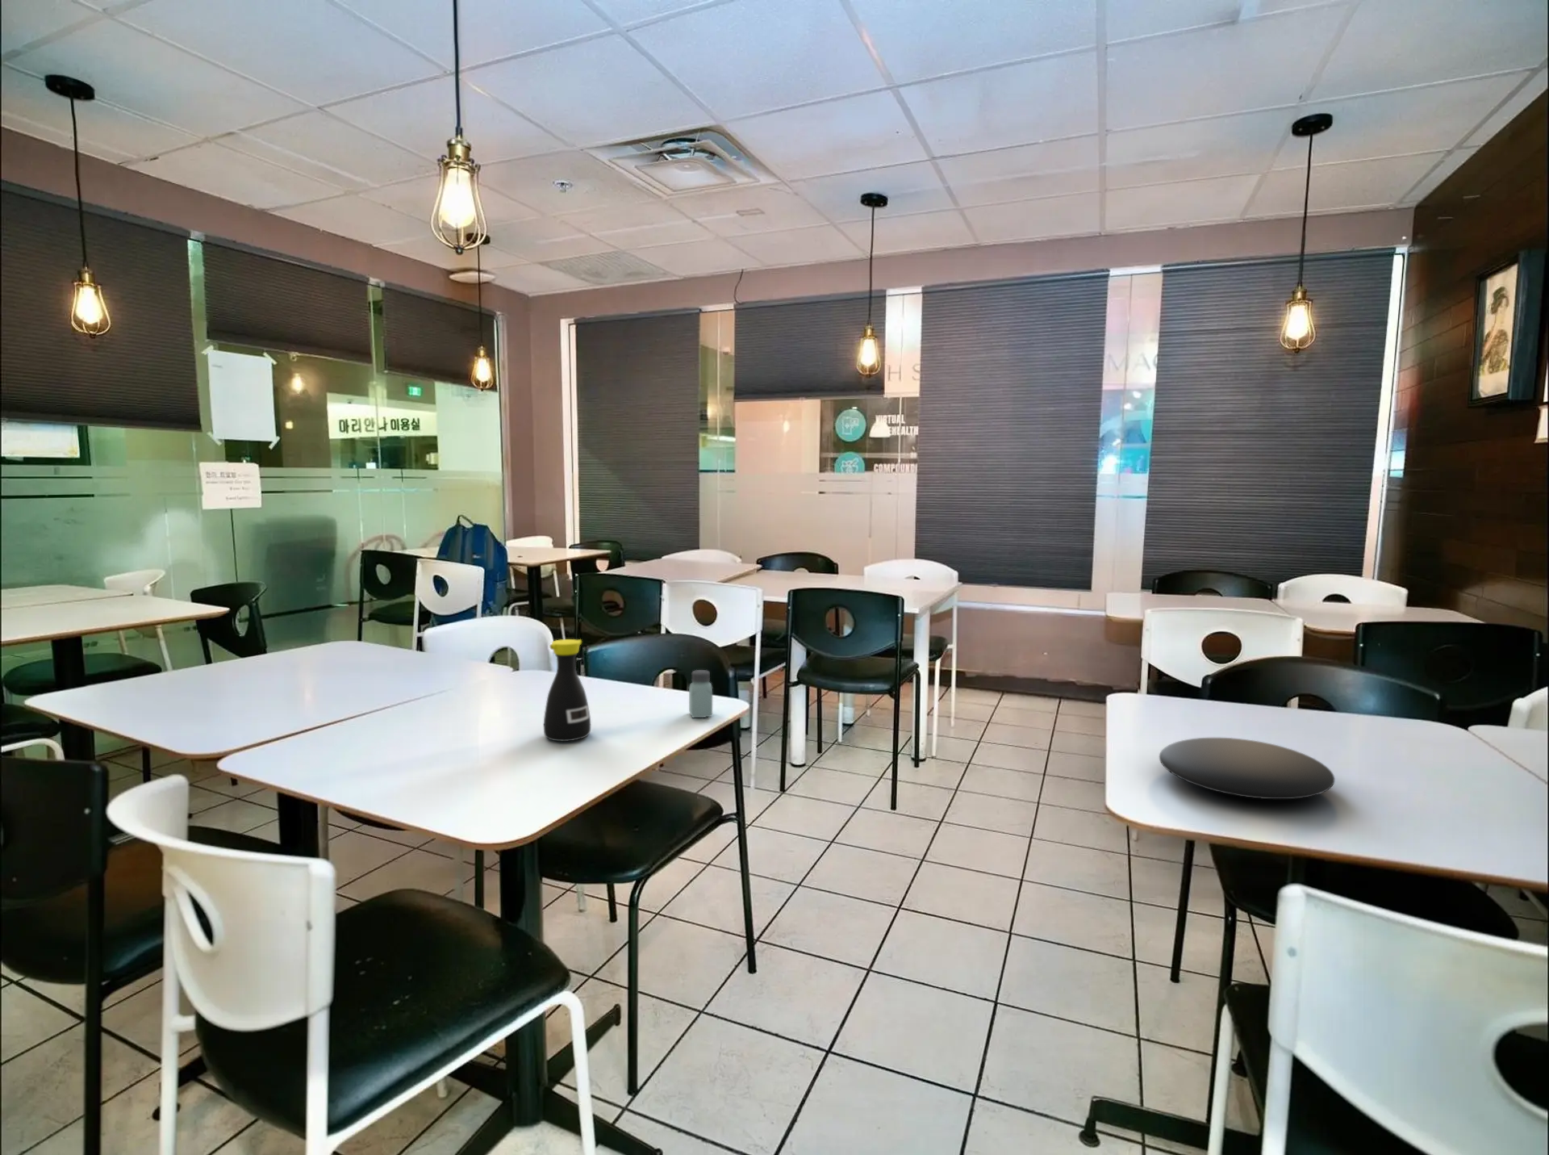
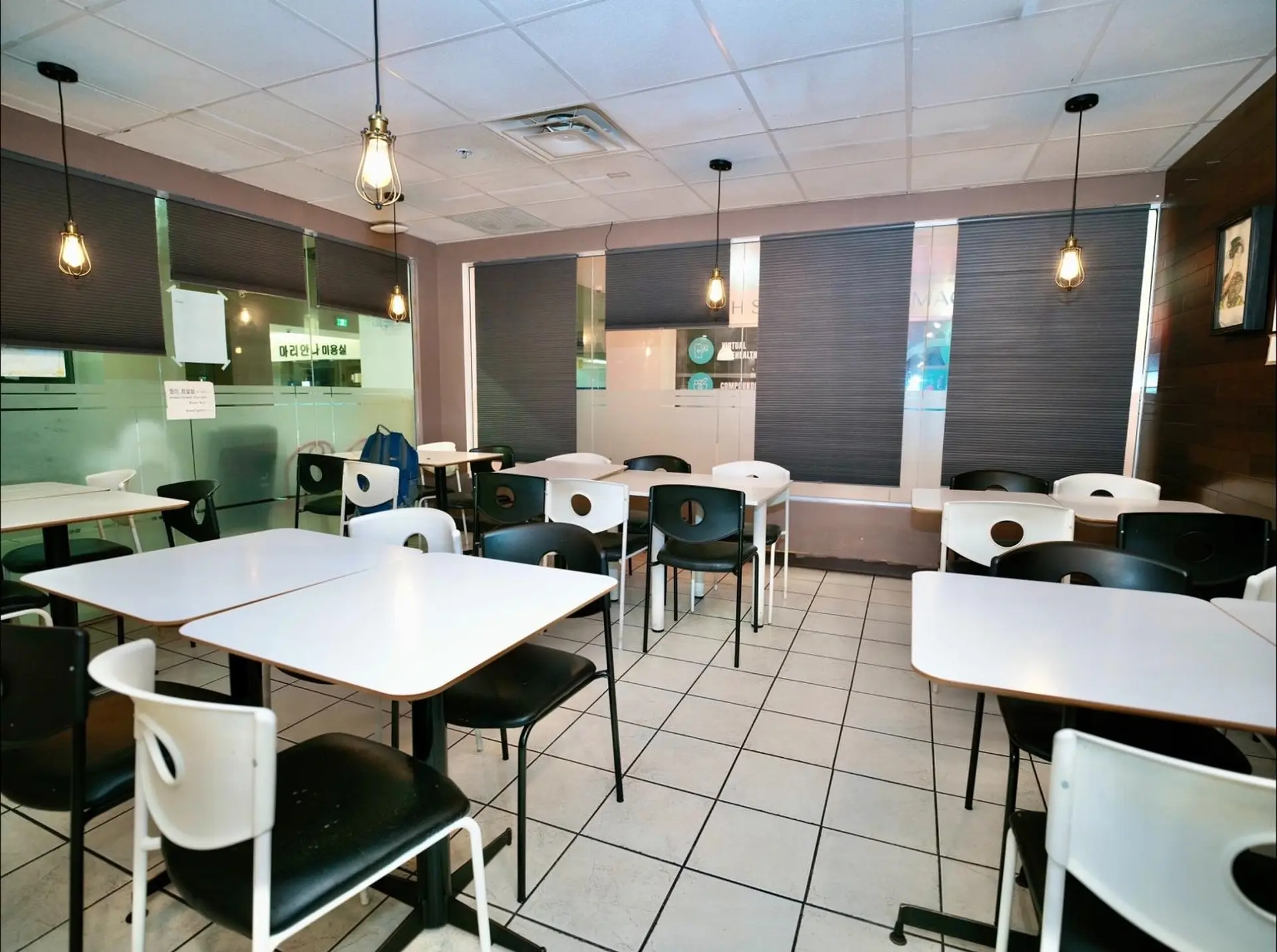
- saltshaker (700, 693)
- plate (1243, 766)
- bottle (566, 688)
